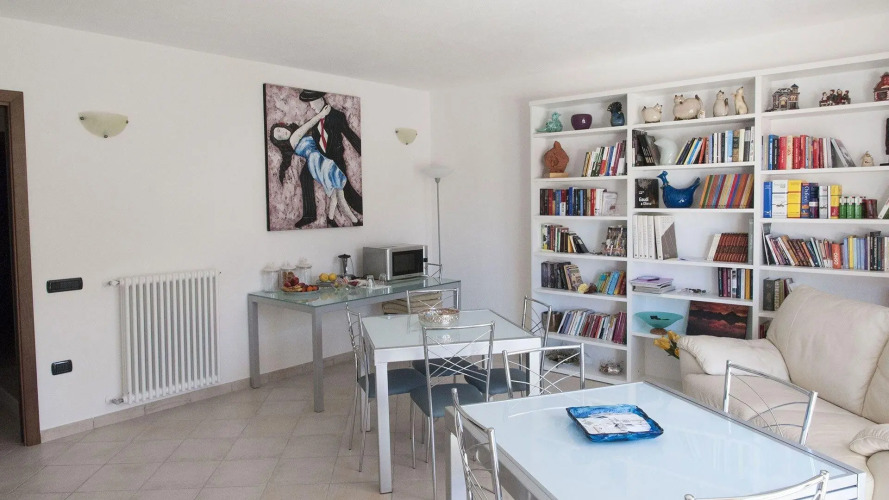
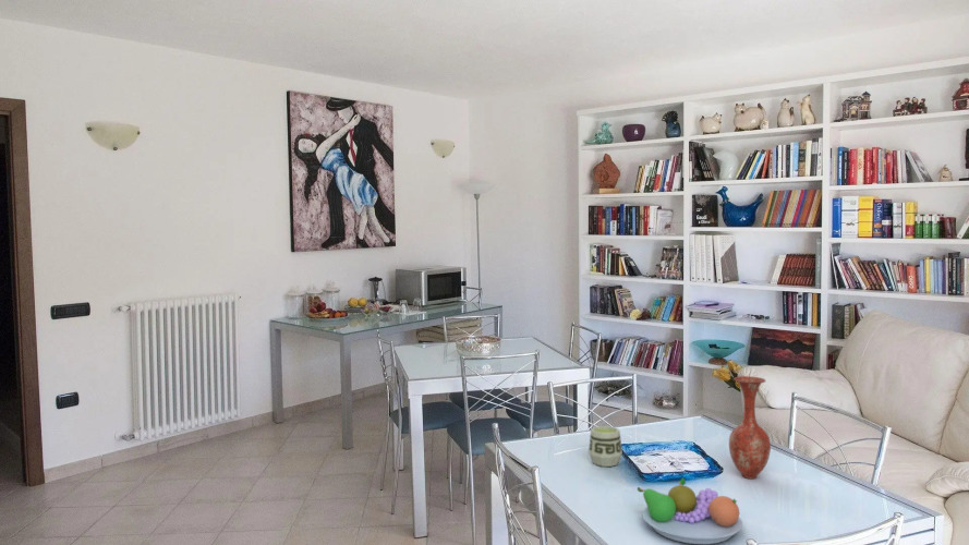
+ fruit bowl (688, 507)
+ vase (749, 427)
+ cup (605, 446)
